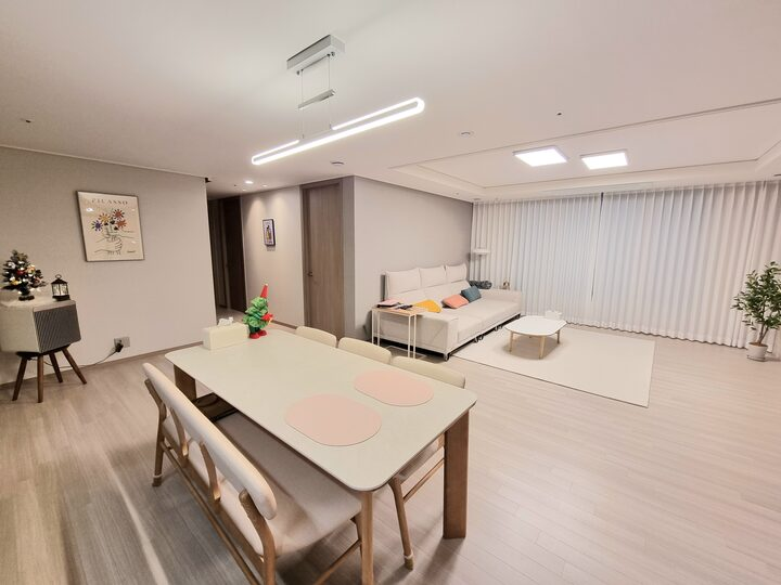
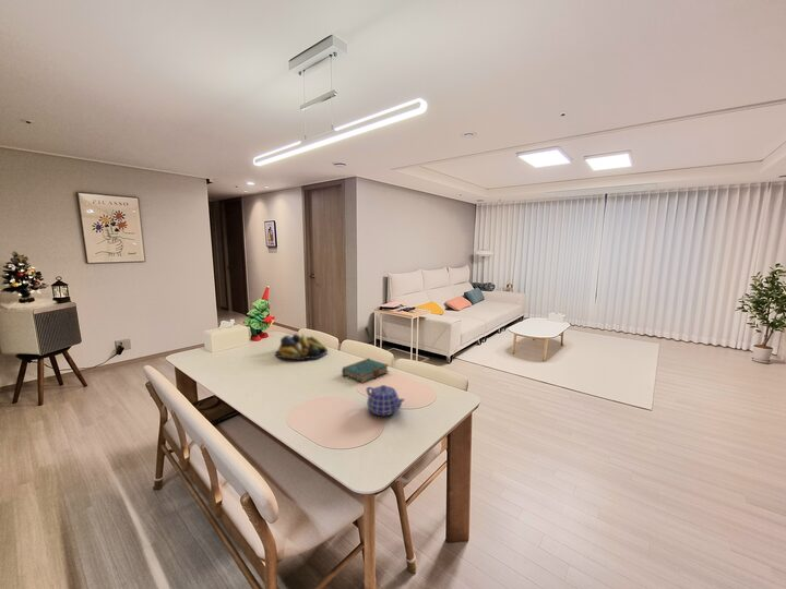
+ book (365, 370)
+ teapot (384, 398)
+ fruit bowl (301, 344)
